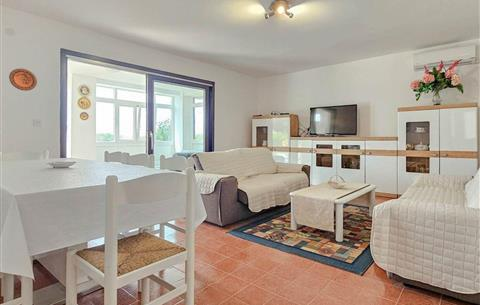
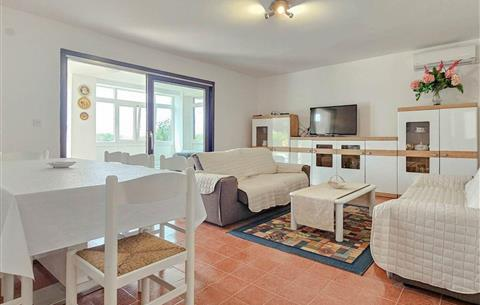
- decorative plate (23, 79)
